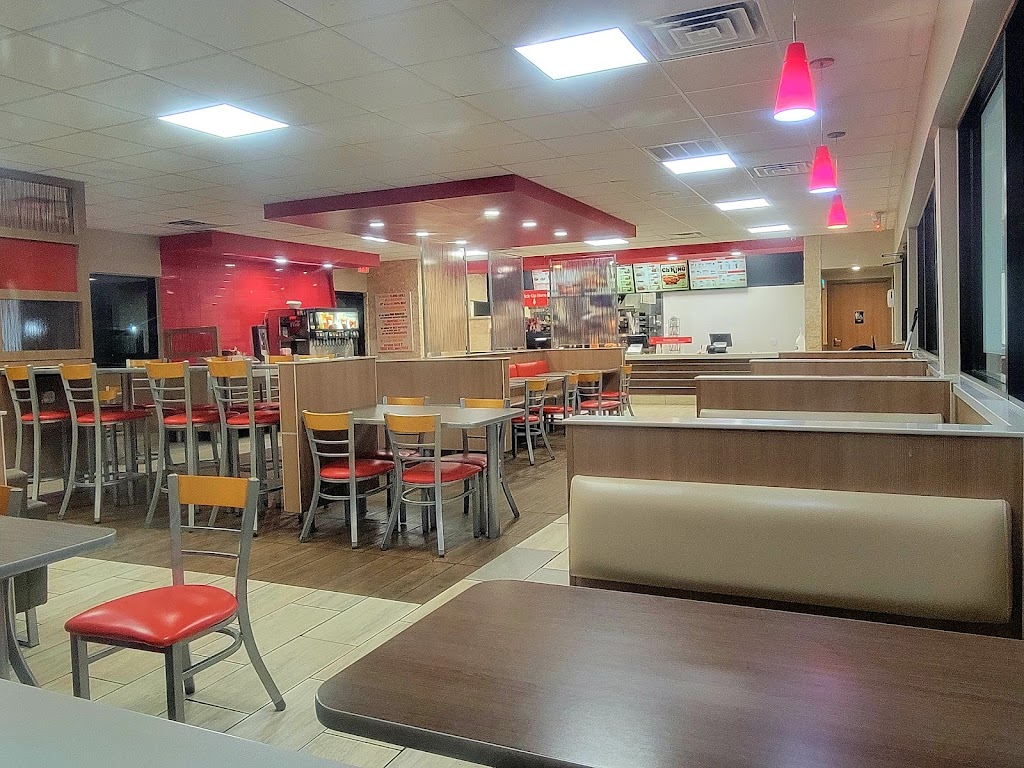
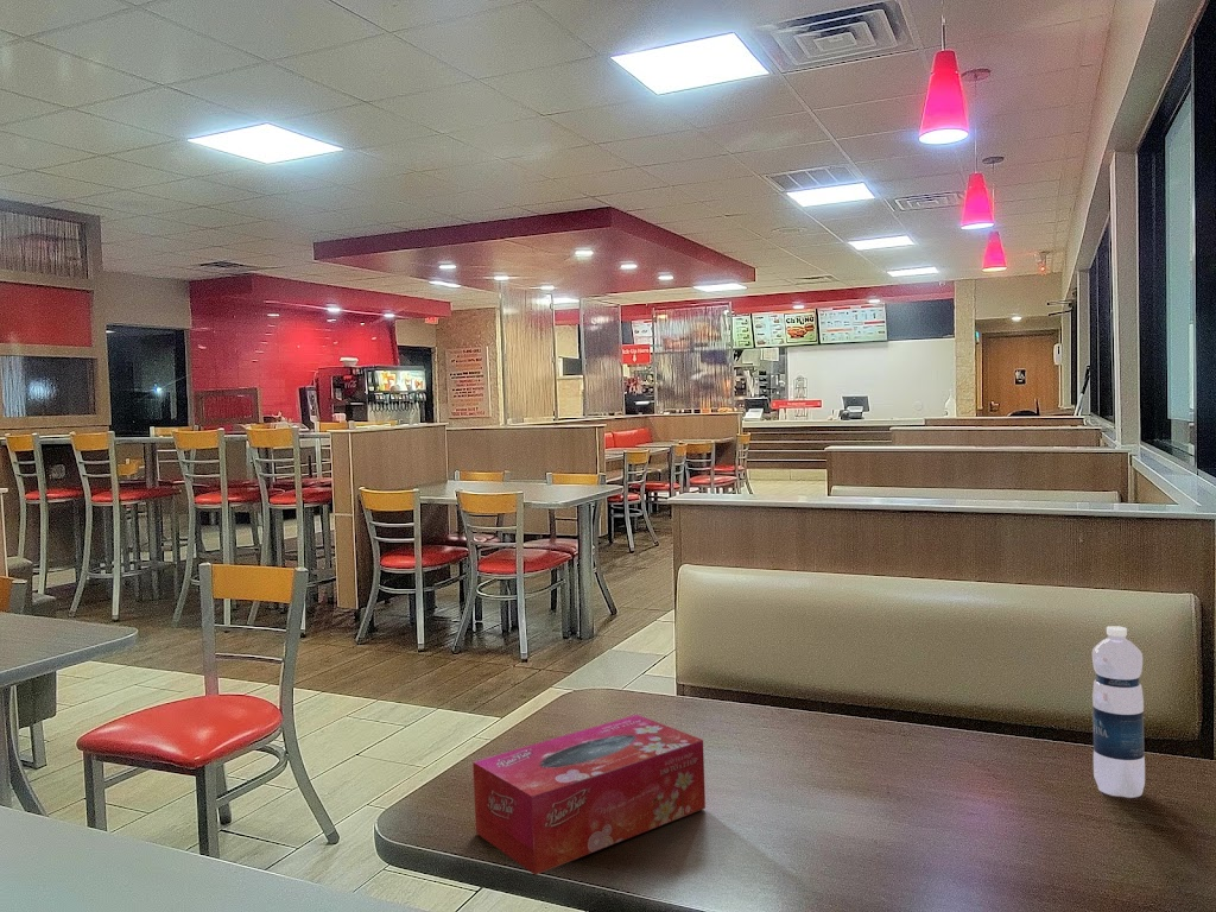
+ tissue box (591, 785)
+ water bottle (1117, 709)
